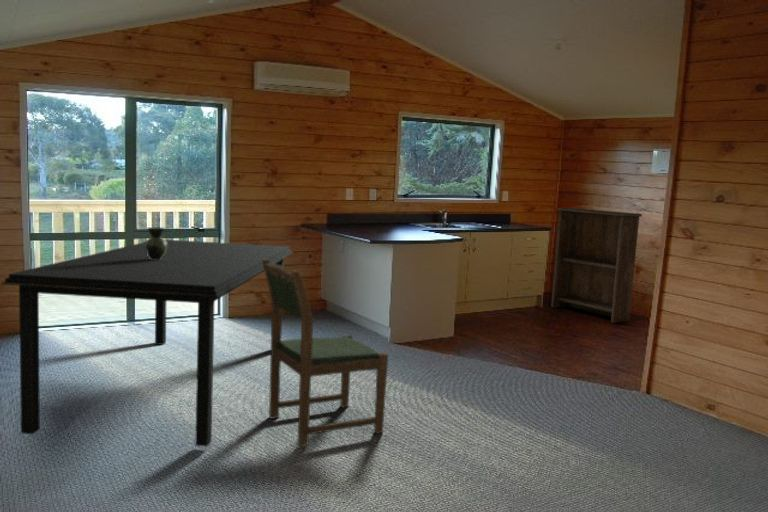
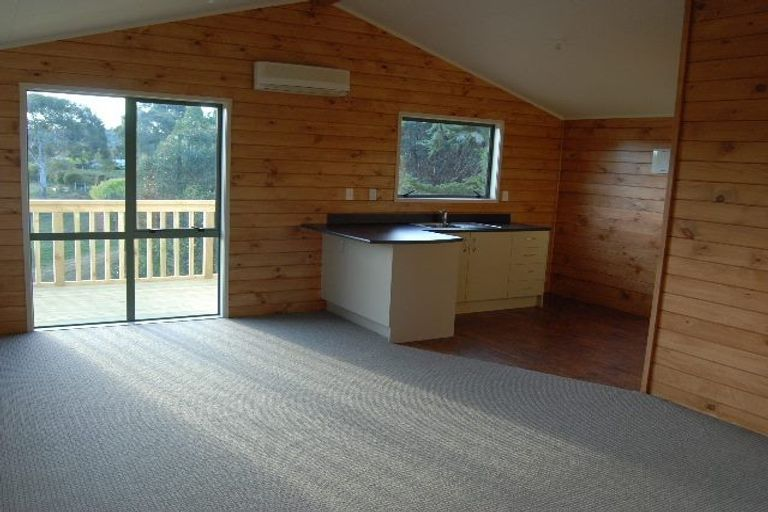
- dining chair (322, 345)
- dining table (165, 321)
- bookshelf (593, 262)
- vase (156, 243)
